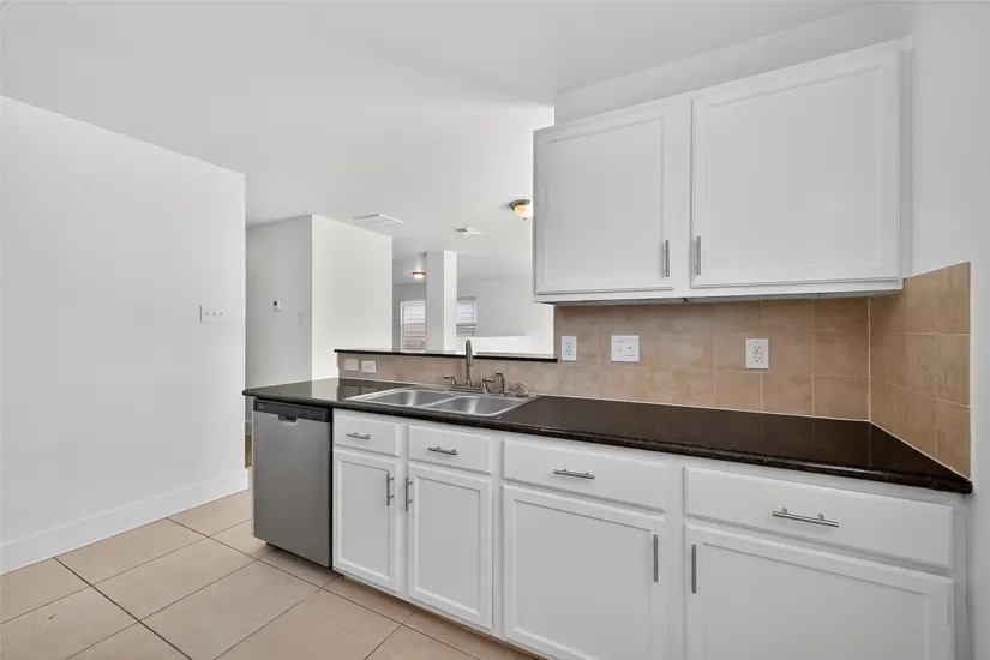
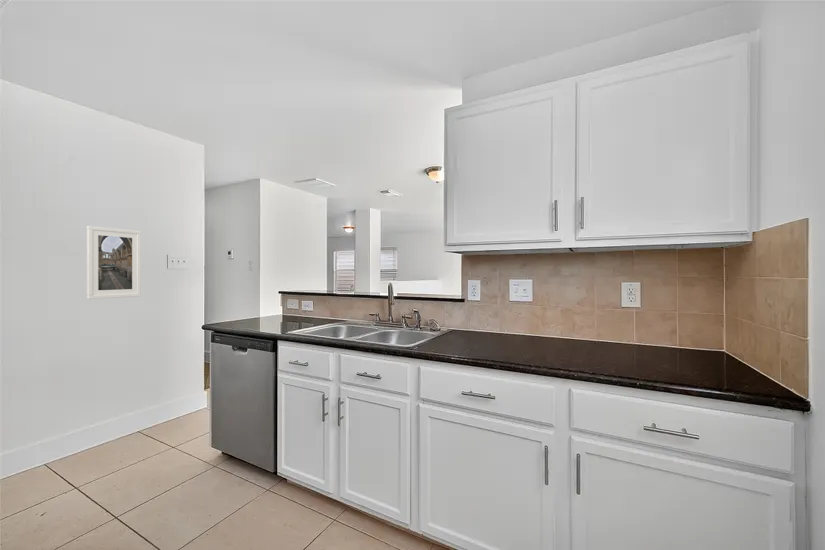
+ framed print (115, 263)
